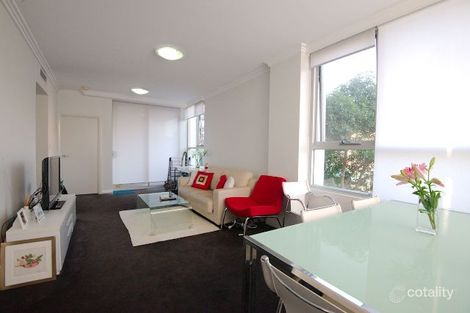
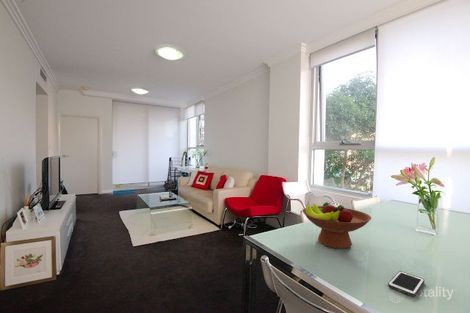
+ cell phone (406, 282)
+ fruit bowl (334, 222)
